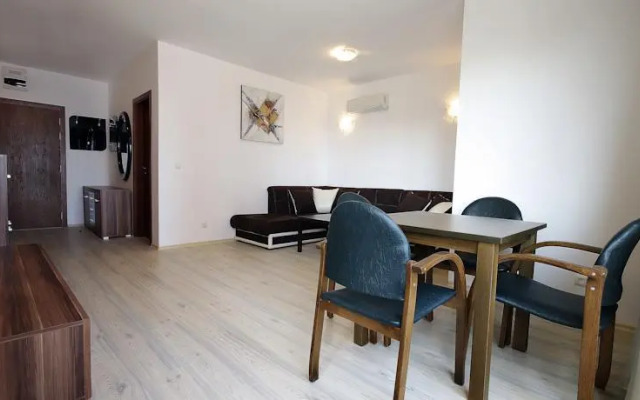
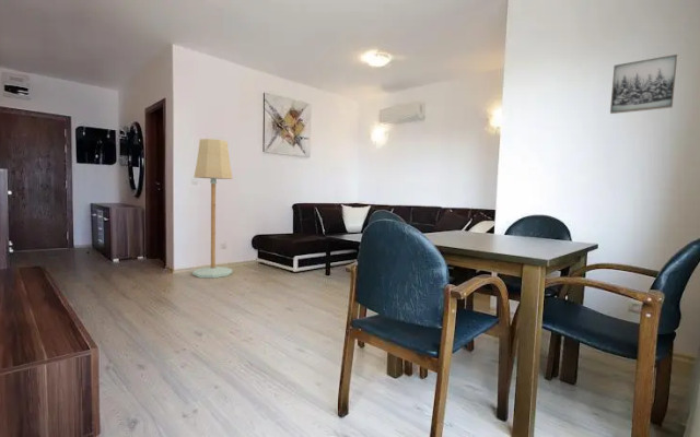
+ floor lamp (213, 208)
+ wall art (642, 85)
